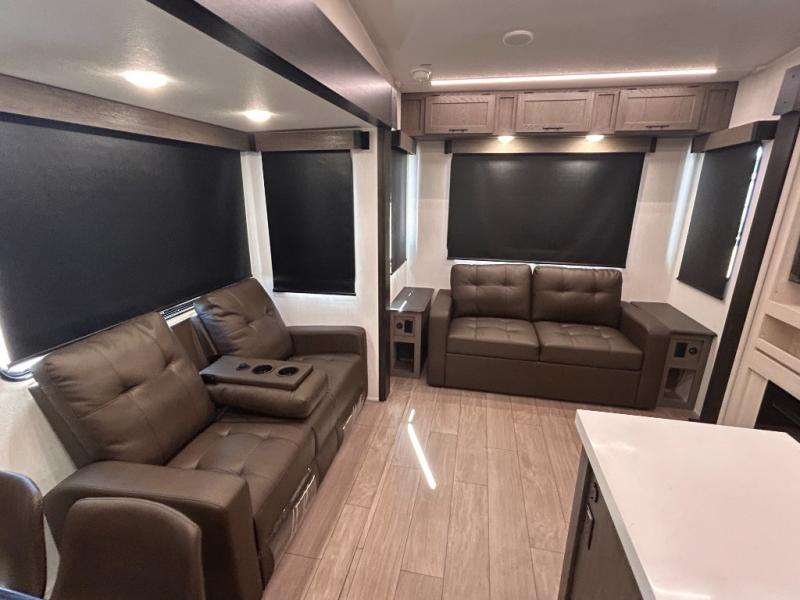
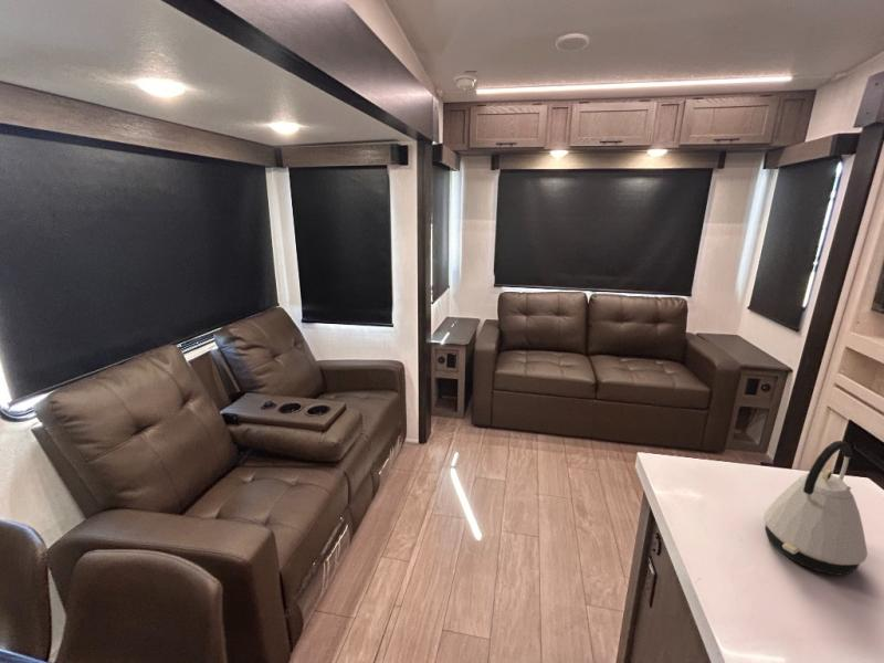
+ kettle (822, 497)
